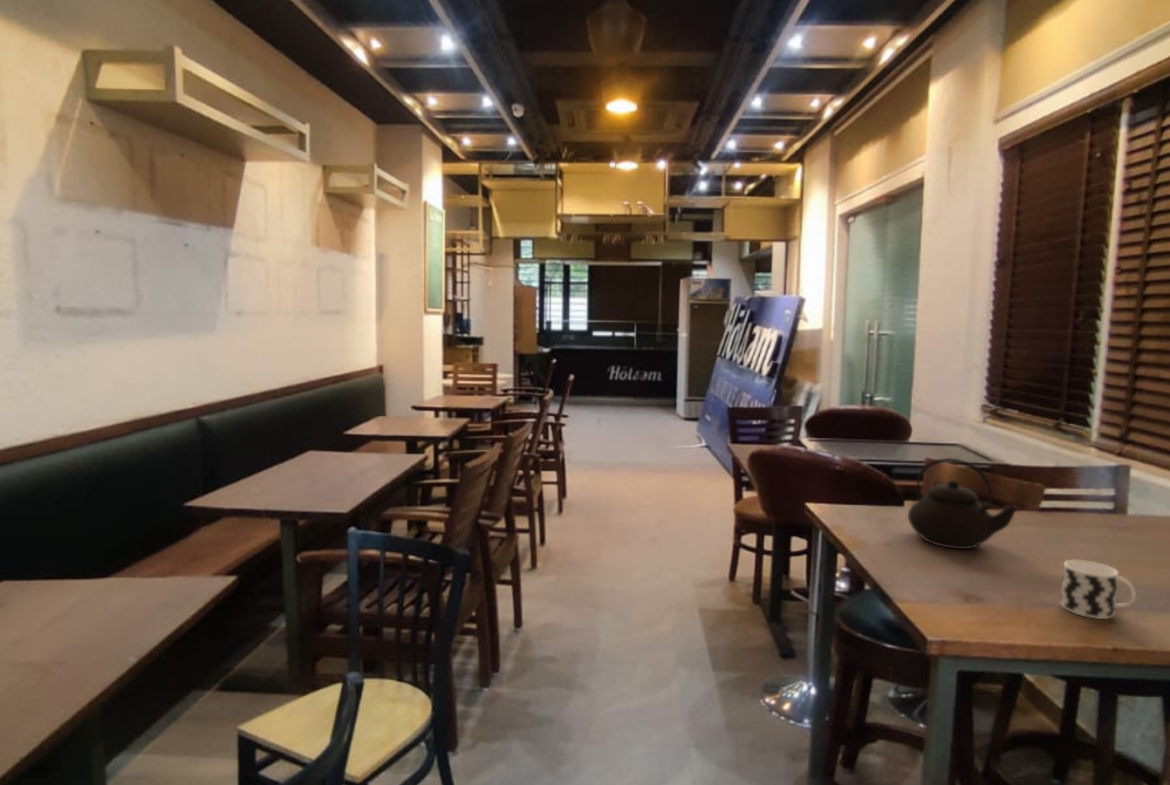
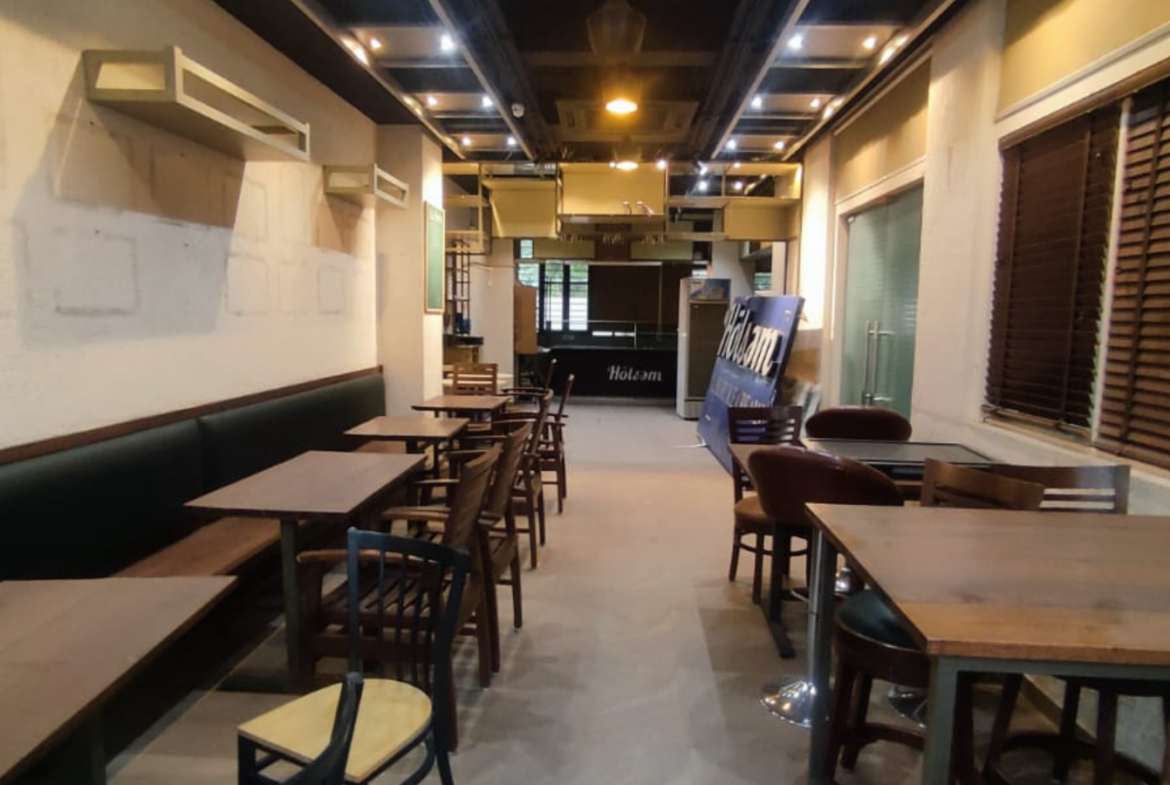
- cup (1097, 591)
- teapot (961, 501)
